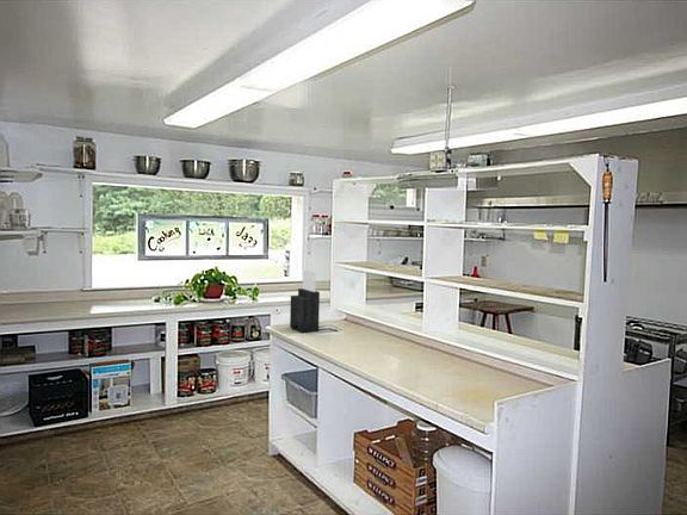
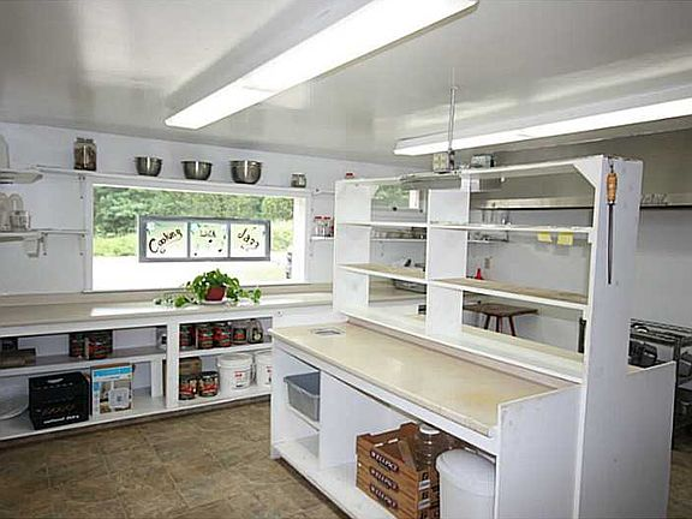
- knife block (303, 299)
